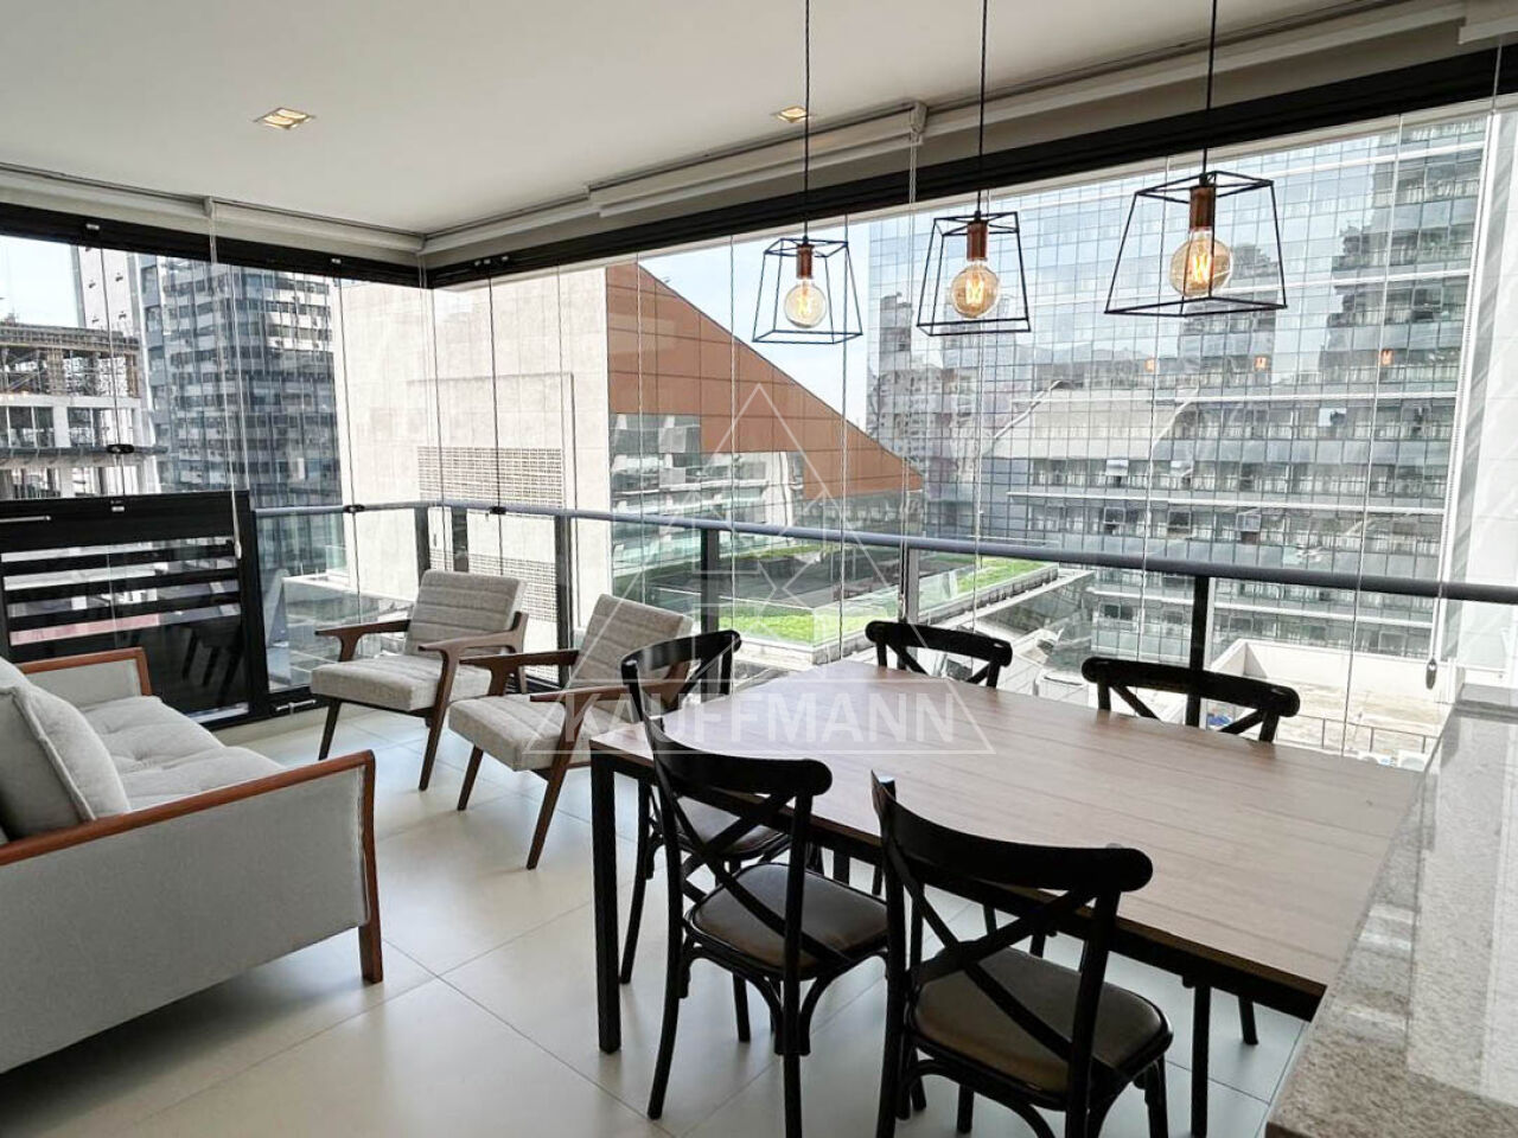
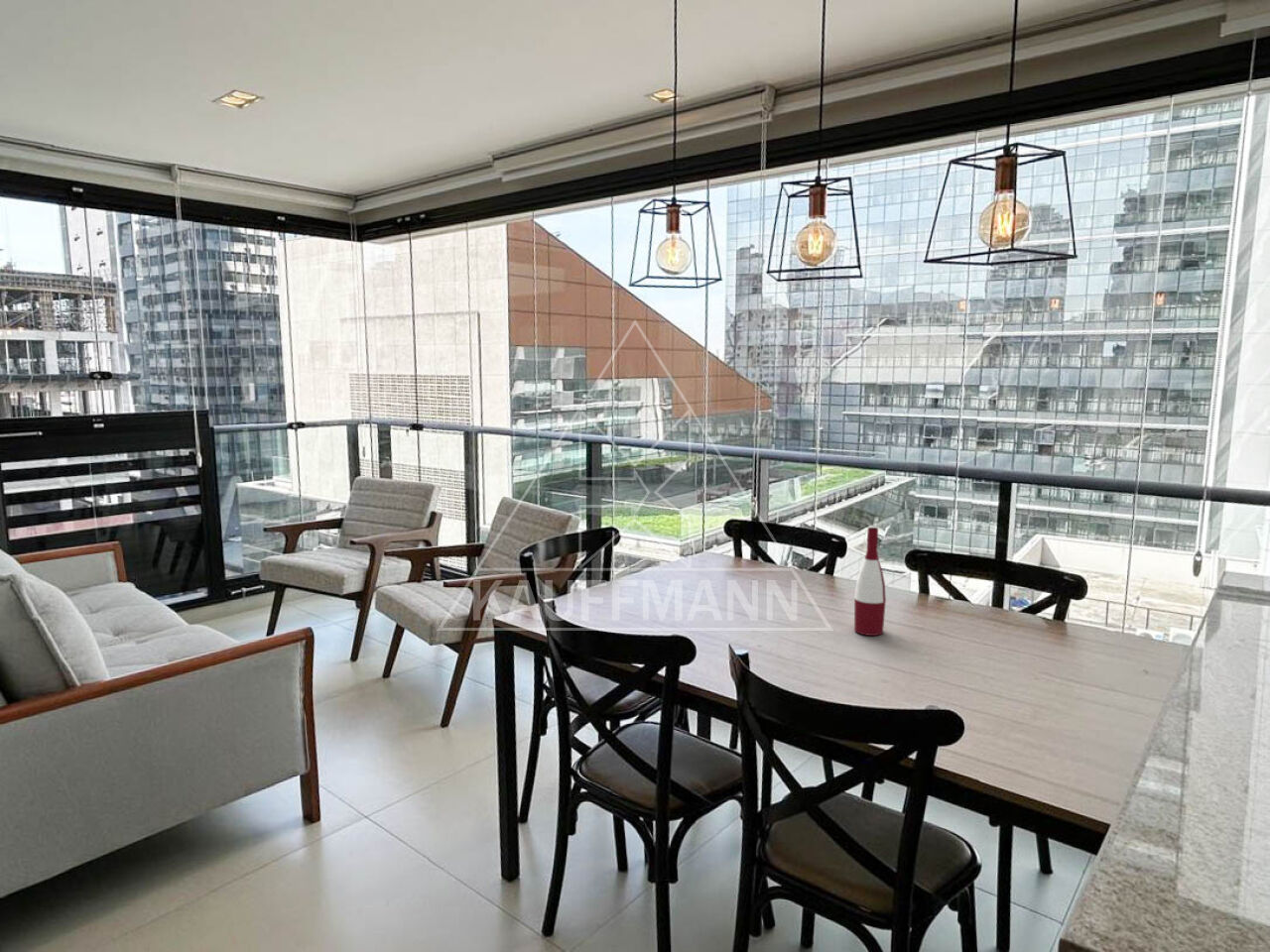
+ alcohol (870, 579)
